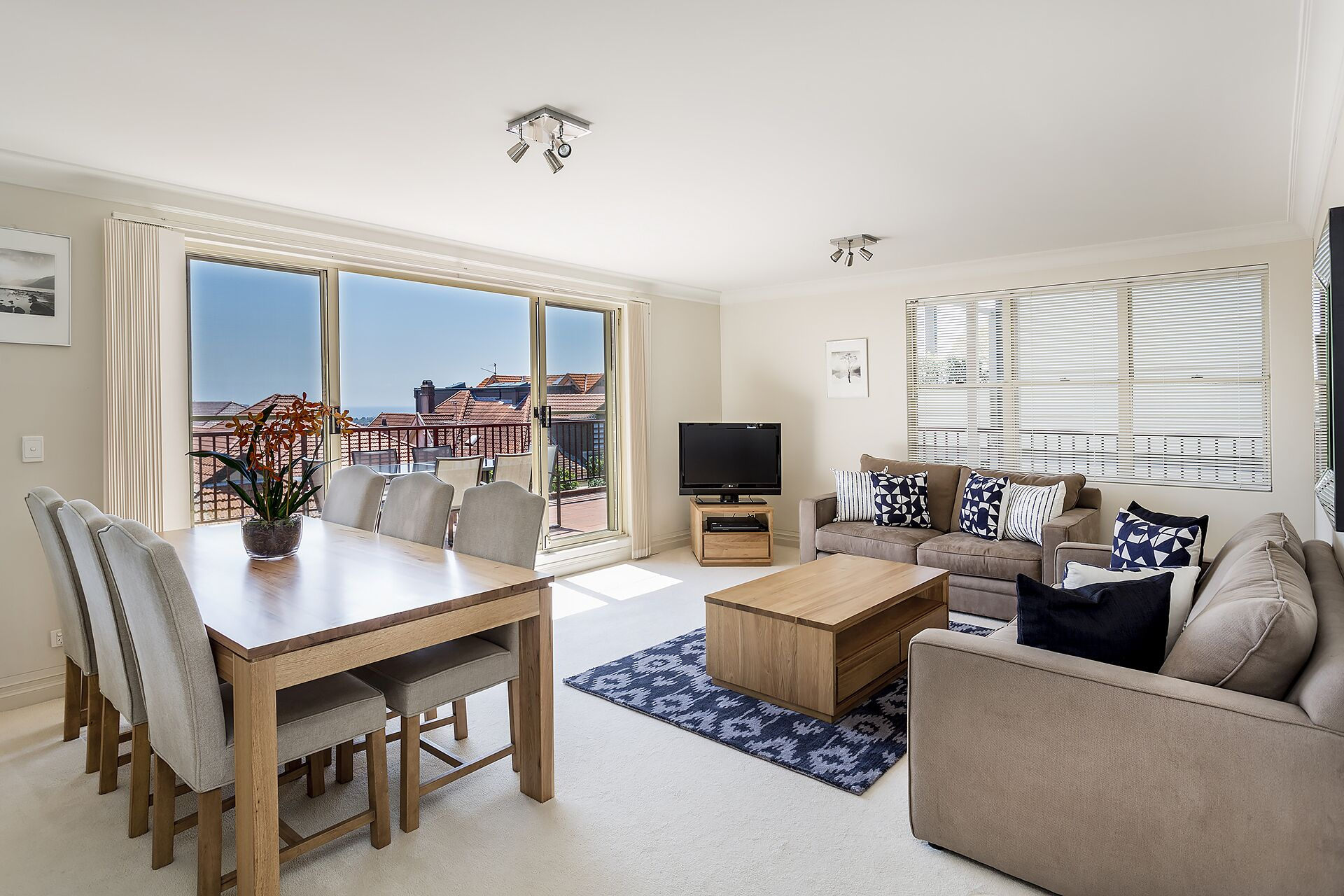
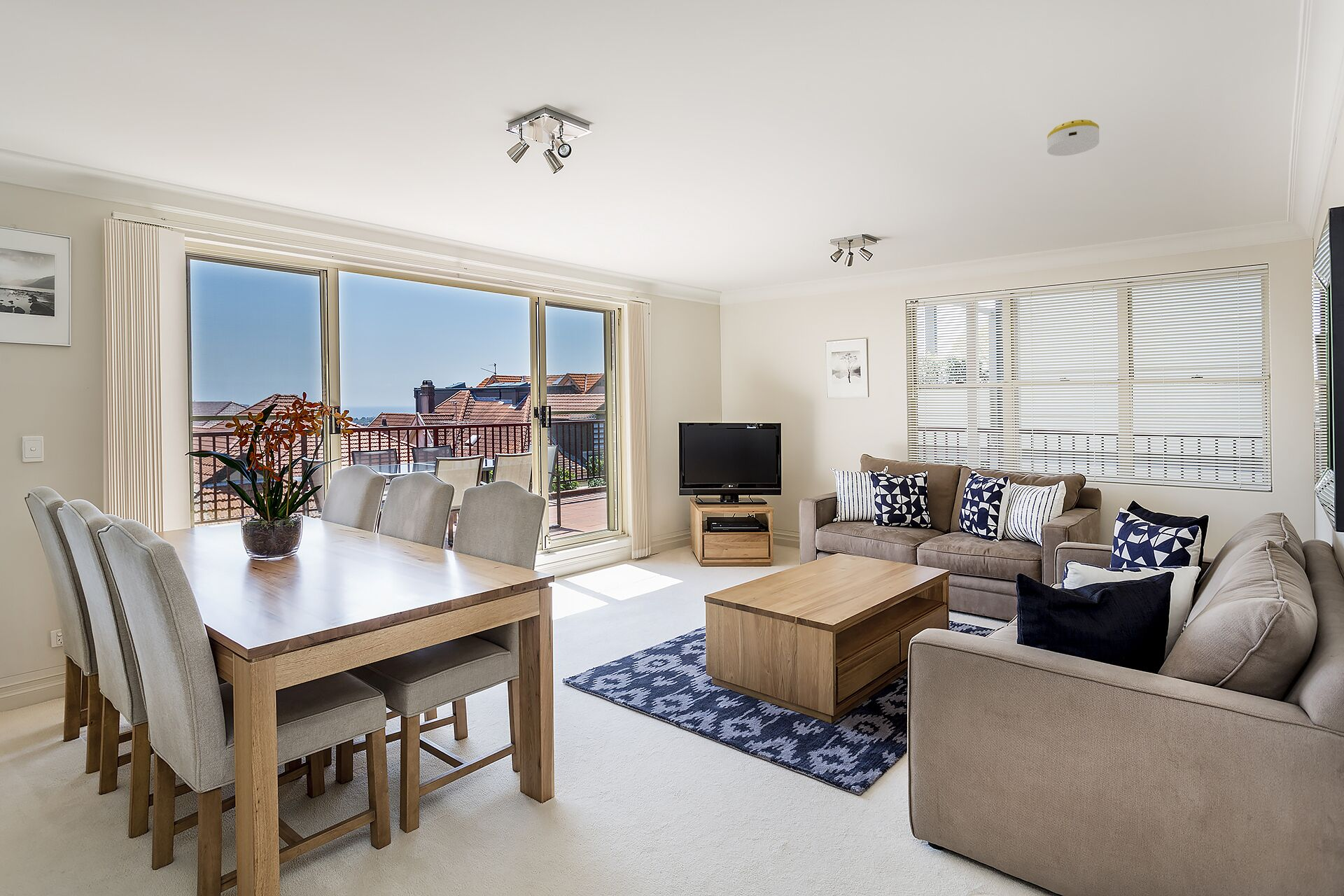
+ smoke detector (1072, 137)
